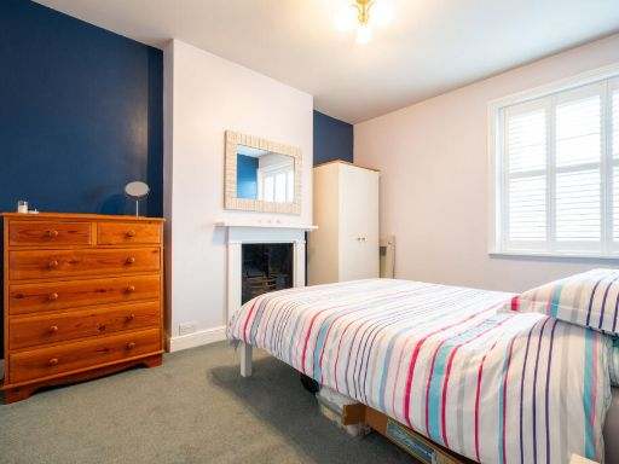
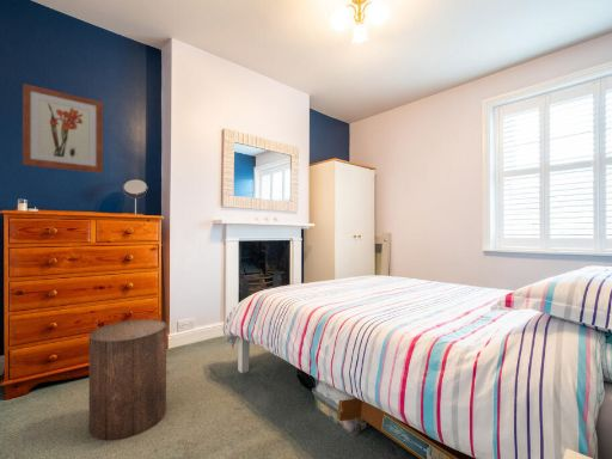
+ wall art (65, 131)
+ stool (129, 373)
